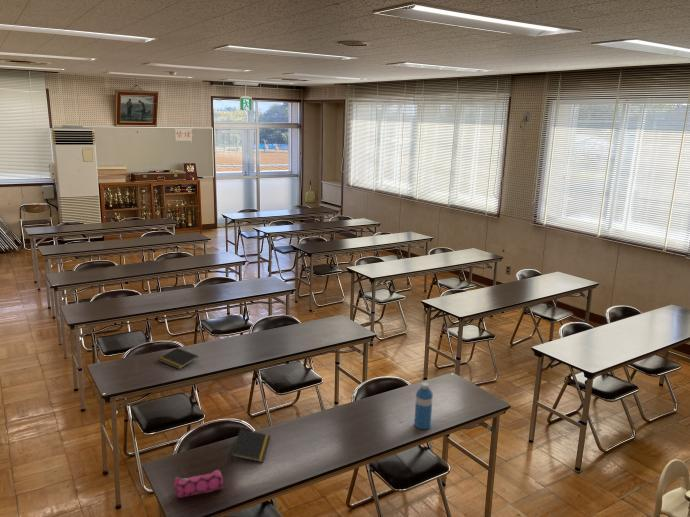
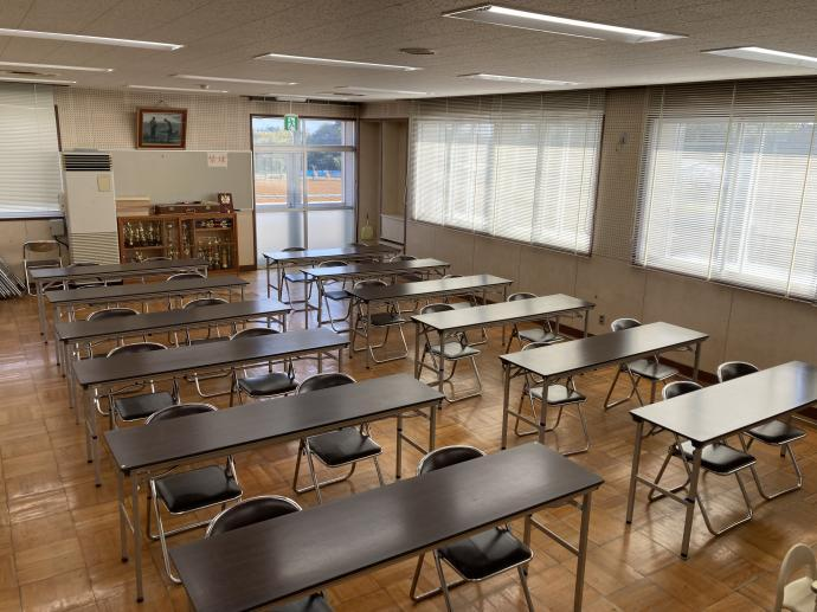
- water bottle (423, 404)
- notepad (178, 358)
- notepad (251, 445)
- pencil case (199, 482)
